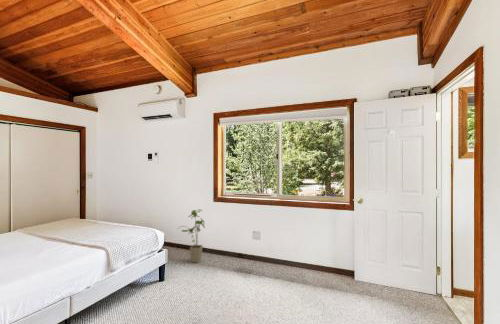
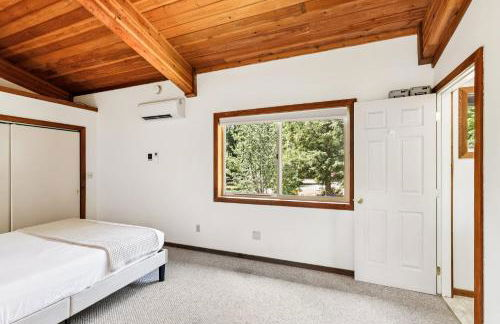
- house plant (192, 235)
